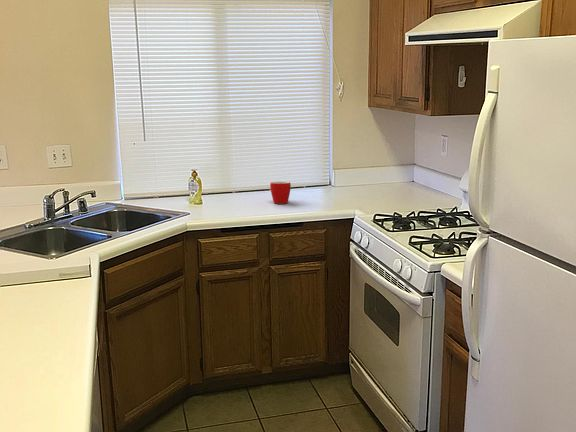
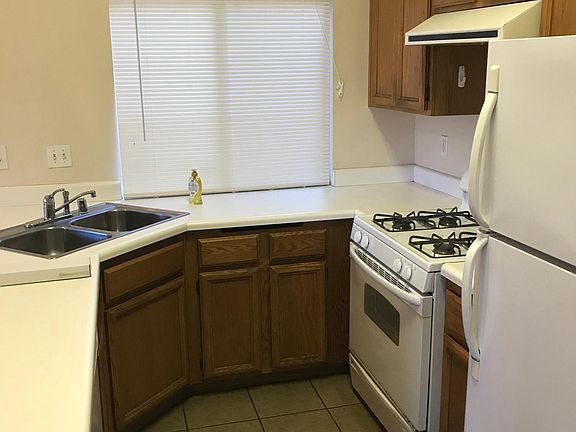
- mug (281, 192)
